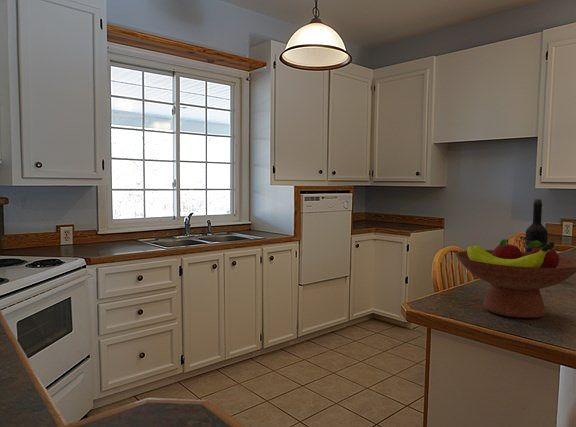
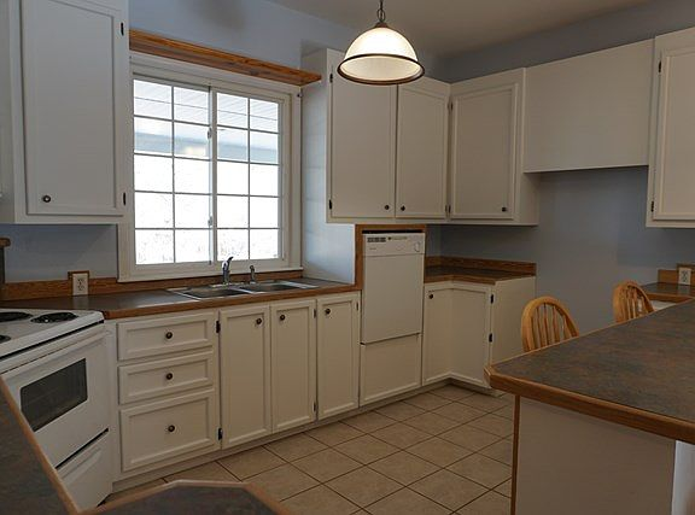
- wine bottle (536, 238)
- fruit bowl (515, 274)
